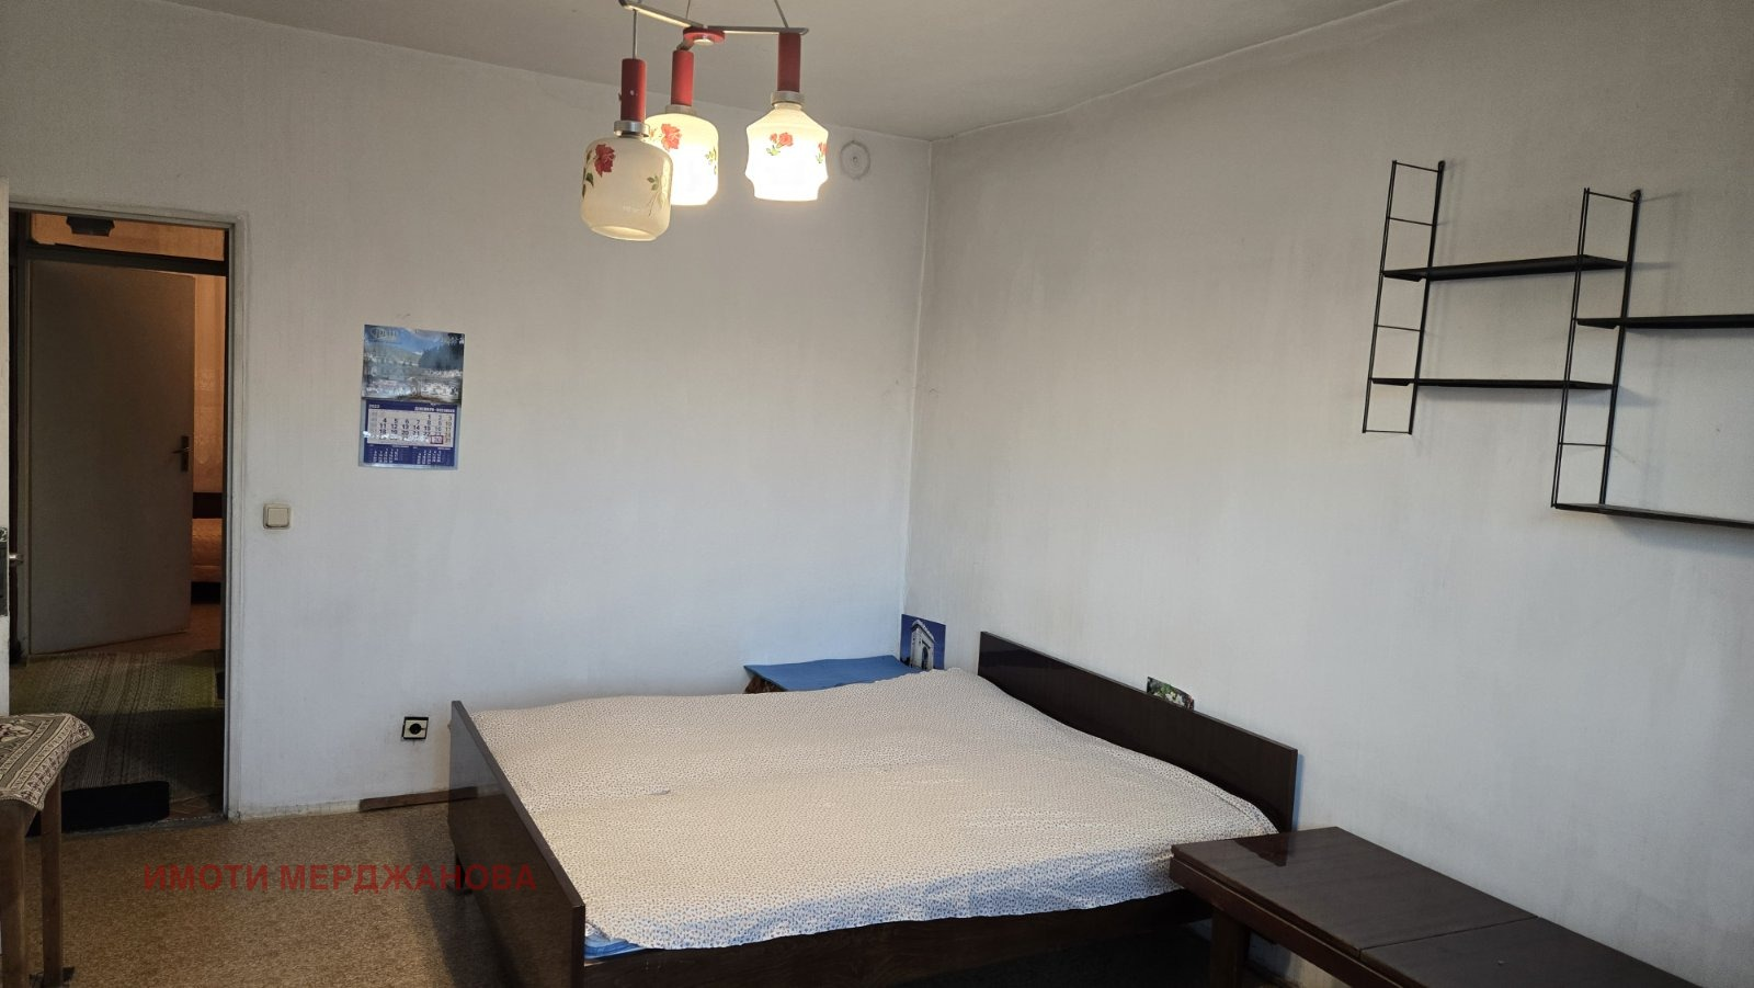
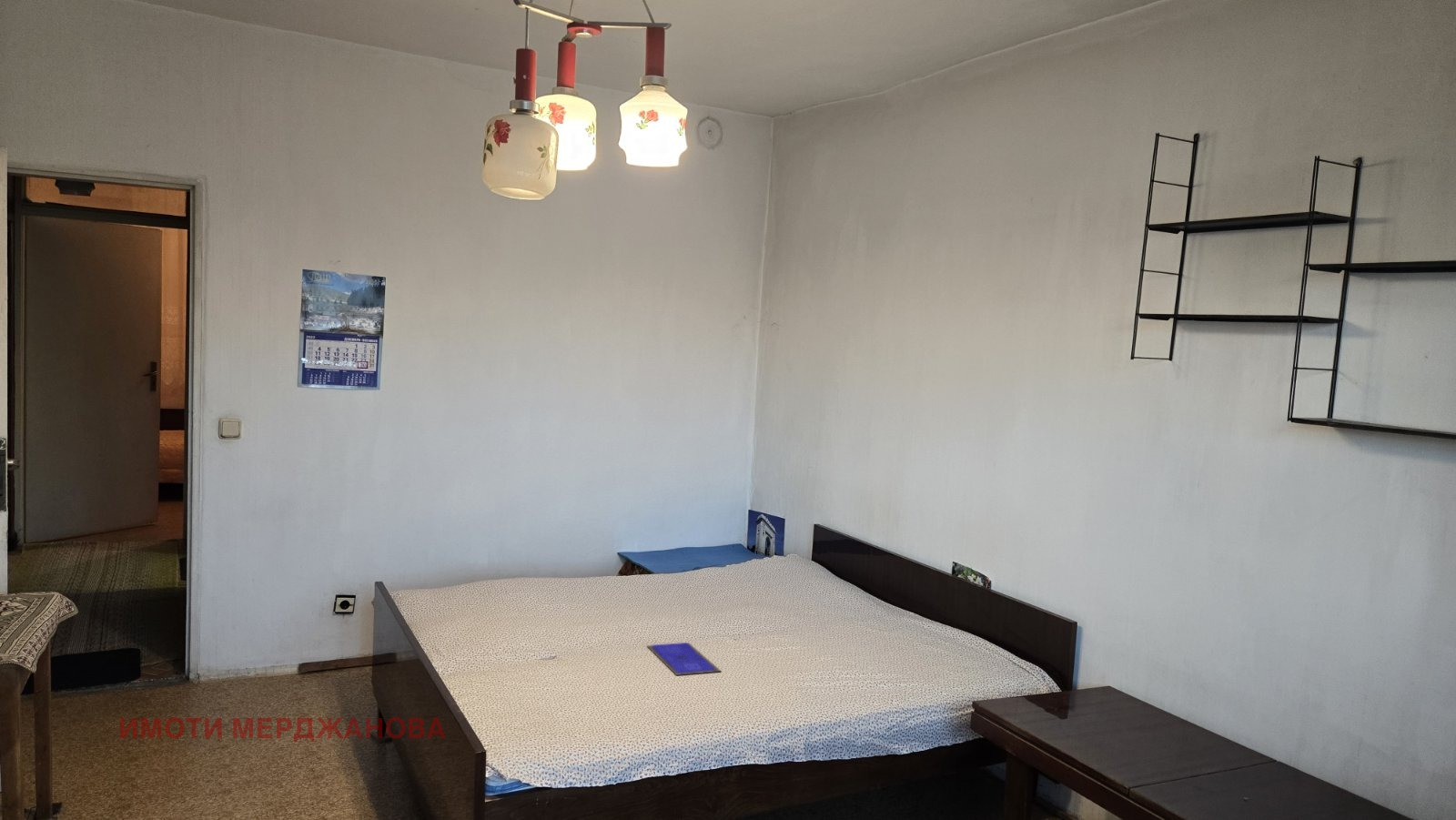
+ booklet (682, 656)
